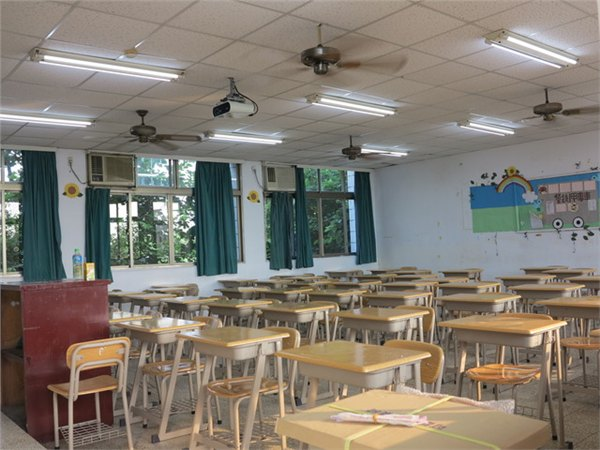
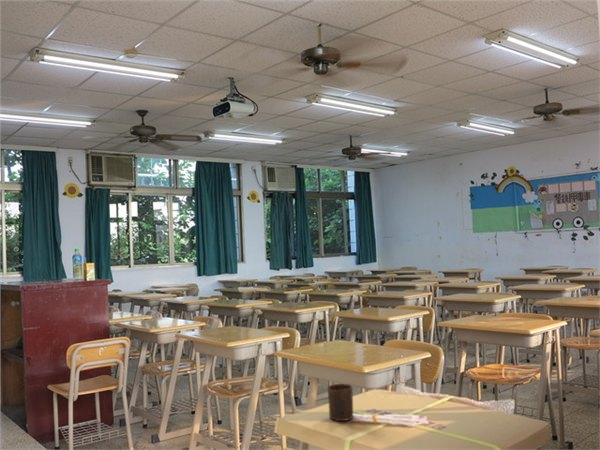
+ cup (340, 402)
